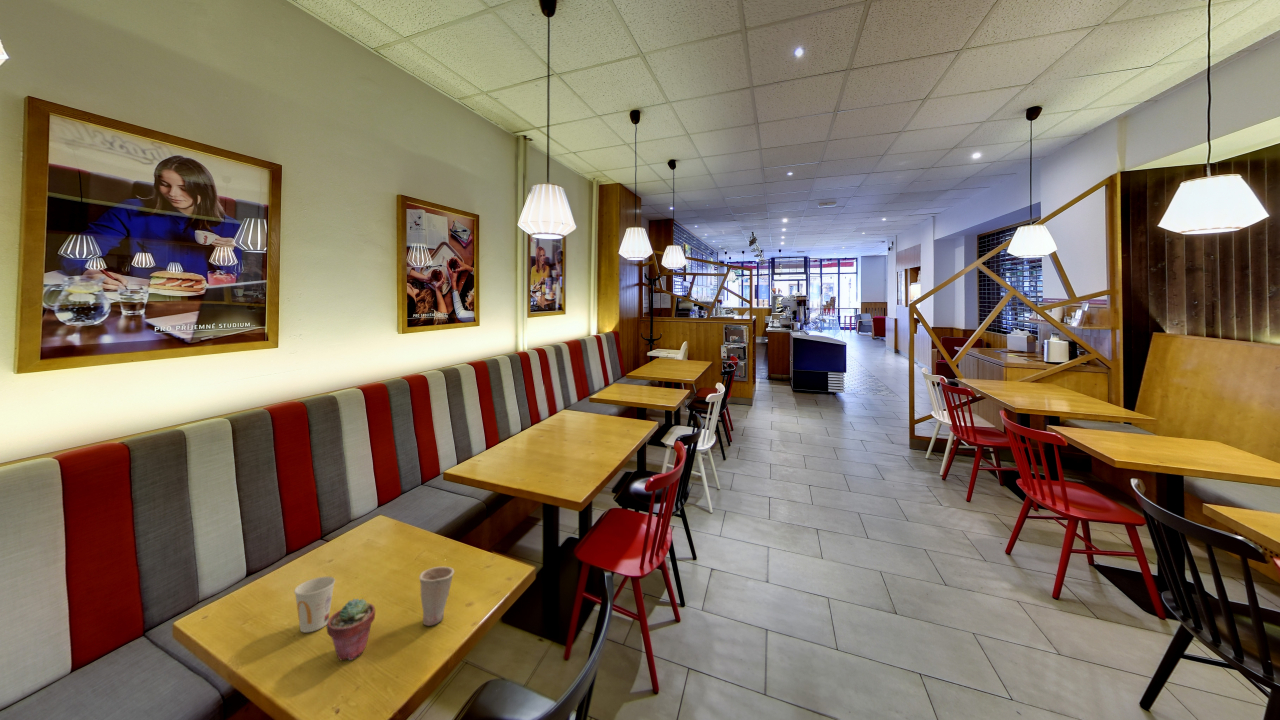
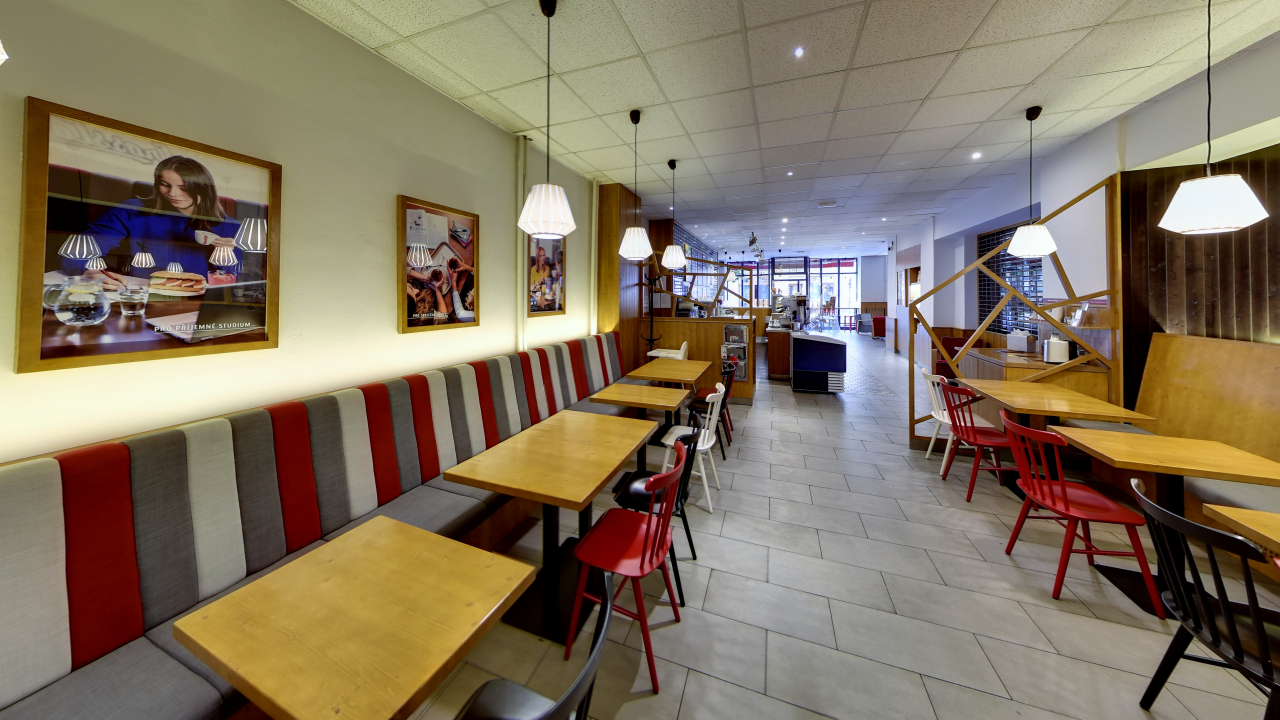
- cup (436, 595)
- cup (314, 604)
- potted succulent (351, 625)
